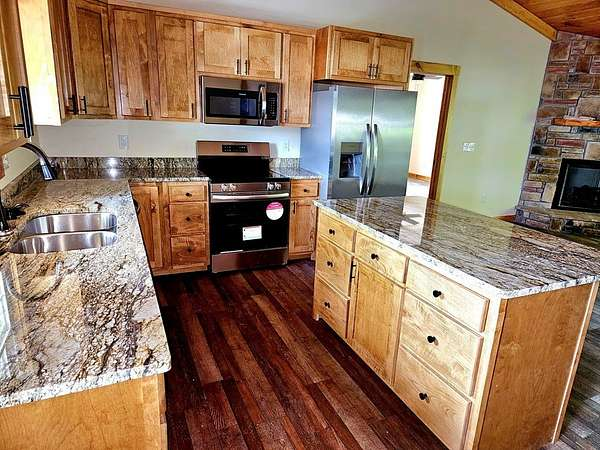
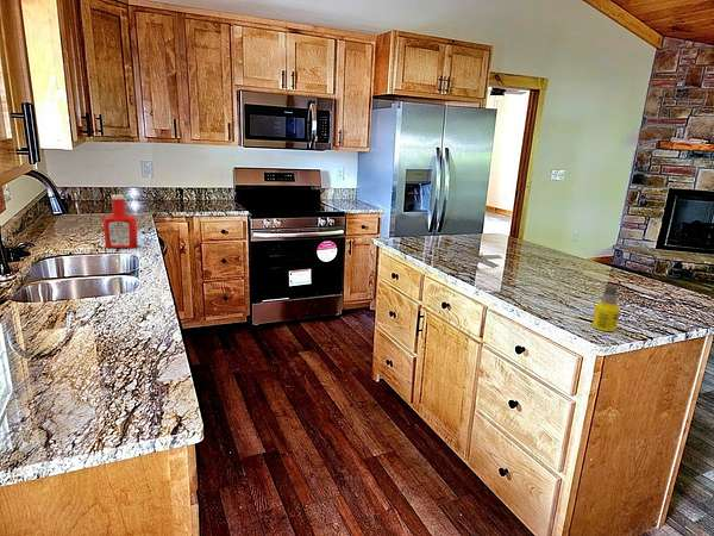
+ bottle (607, 307)
+ soap bottle (119, 220)
